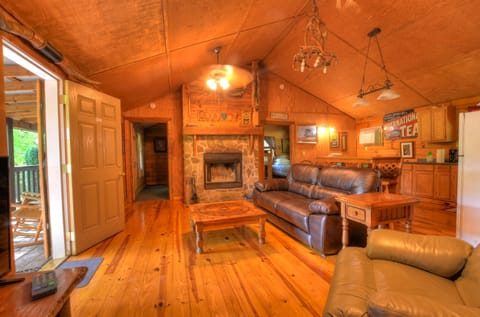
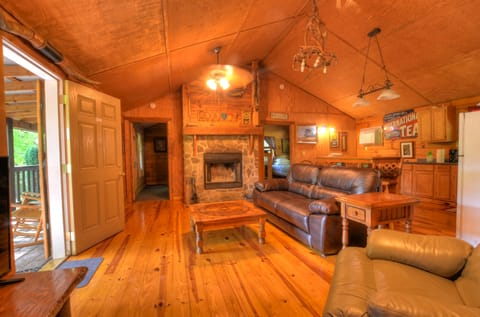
- remote control (44, 283)
